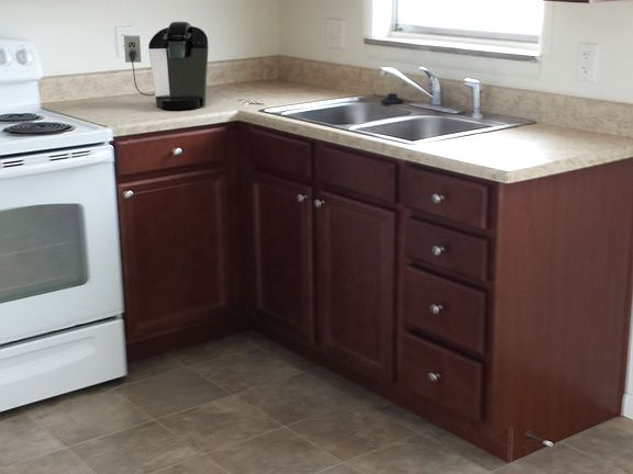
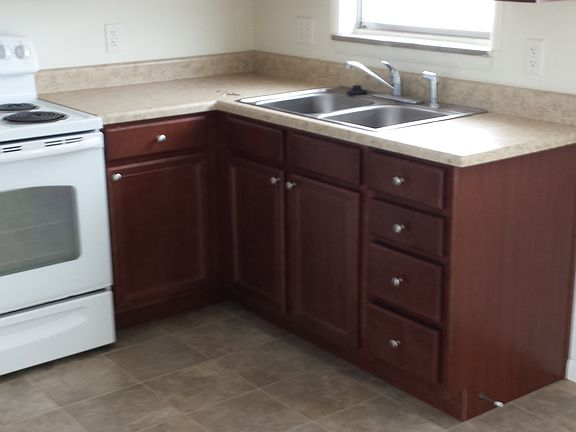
- coffee maker (164, 64)
